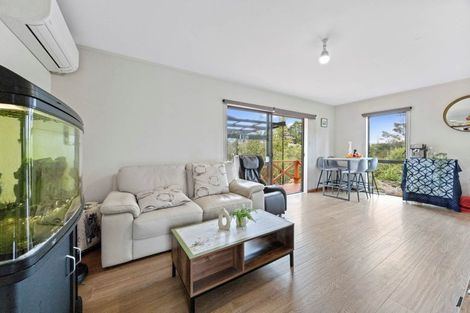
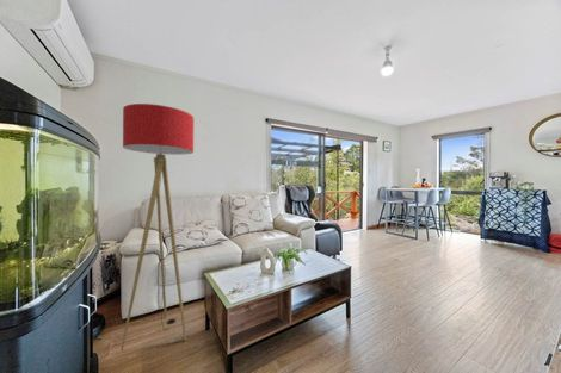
+ floor lamp (159, 224)
